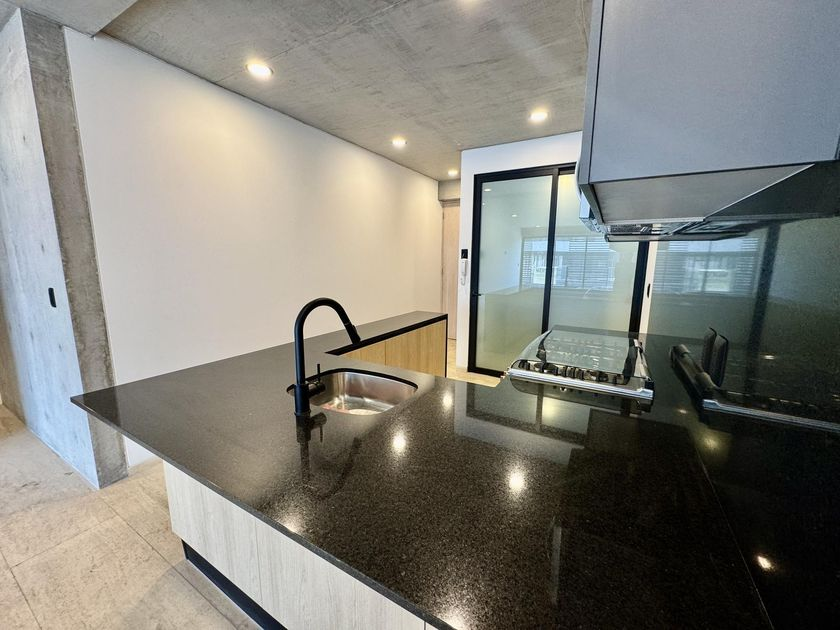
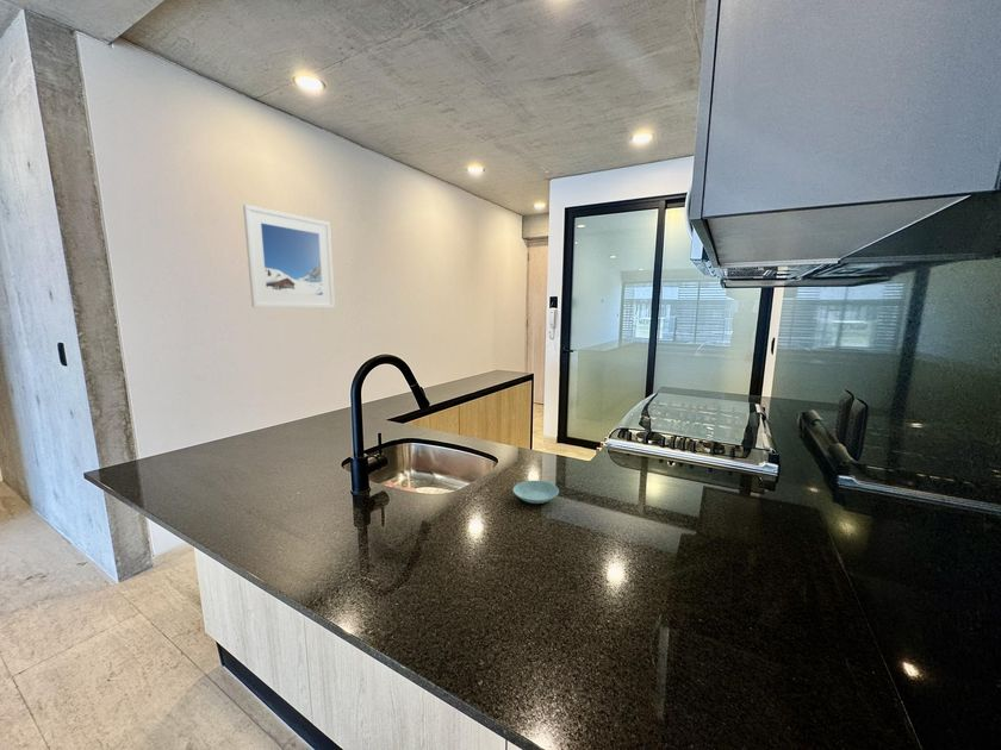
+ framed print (293, 261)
+ saucer (535, 493)
